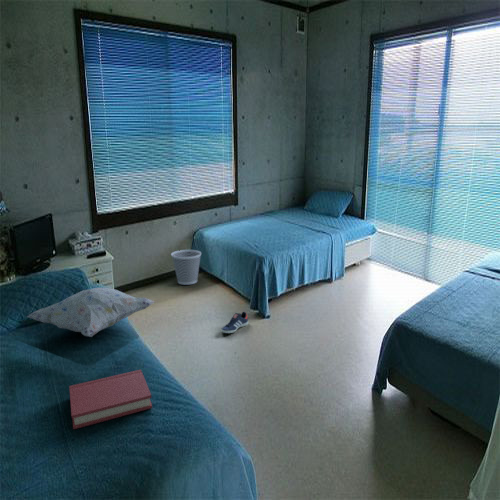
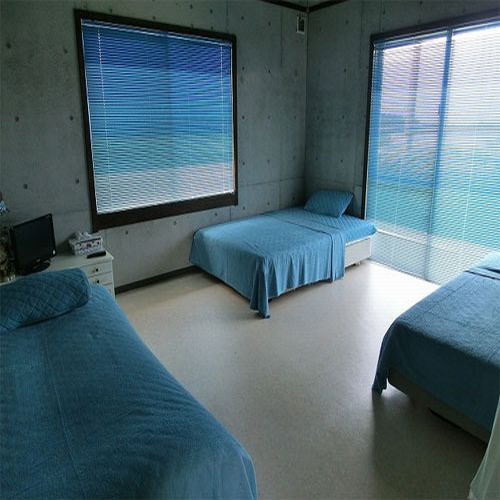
- sneaker (234, 321)
- wastebasket (186, 267)
- hardback book (110, 396)
- decorative pillow (94, 309)
